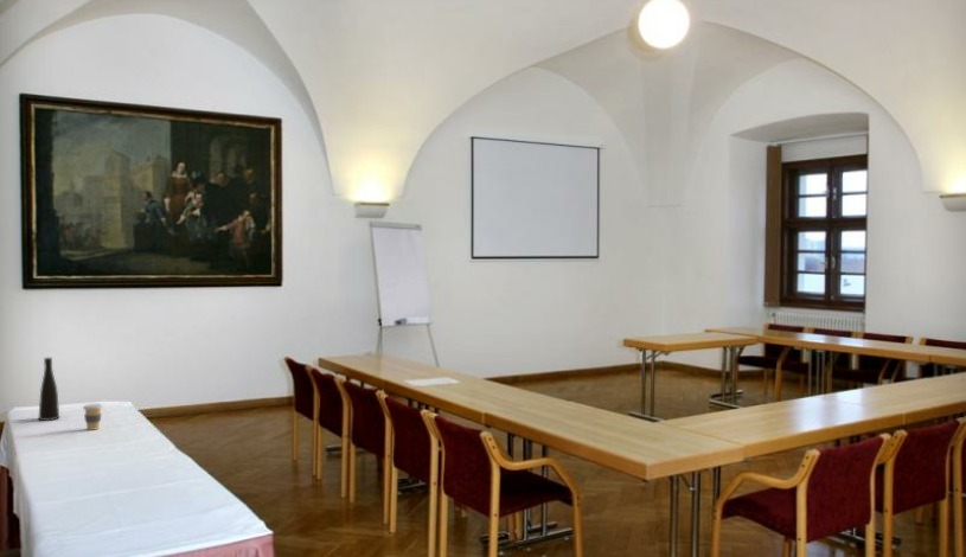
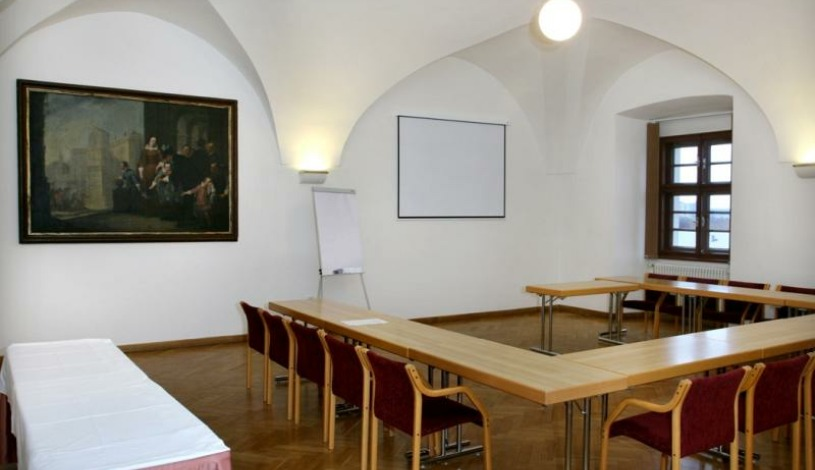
- coffee cup (92, 416)
- vase (49, 388)
